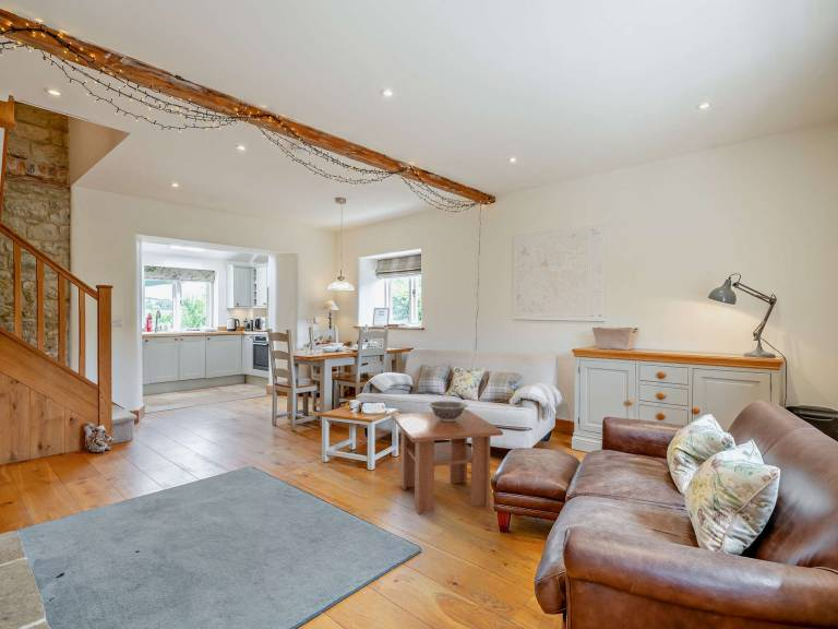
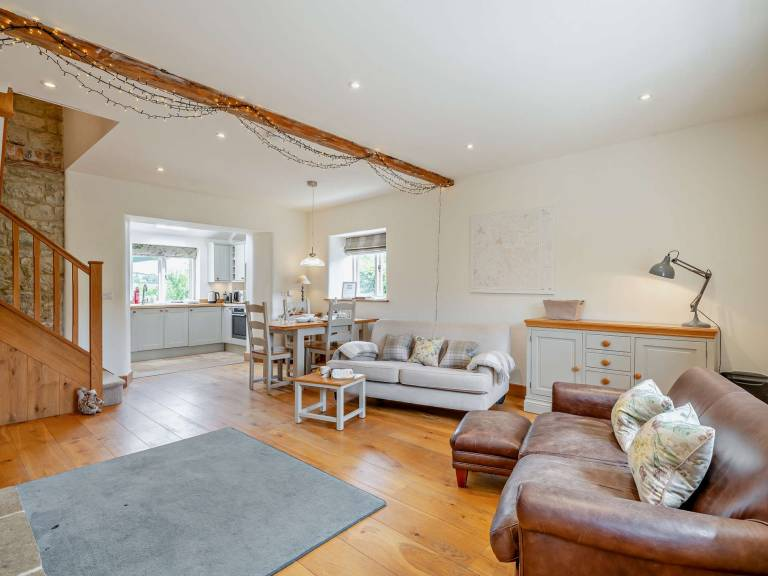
- coffee table (442, 459)
- decorative bowl (447, 411)
